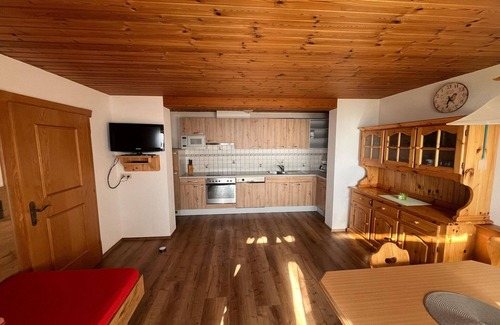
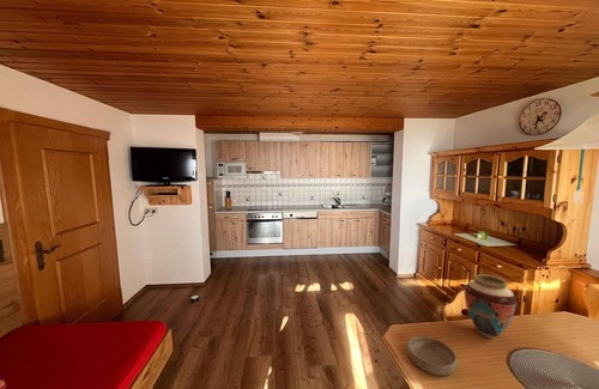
+ bowl (430, 354)
+ vase (488, 306)
